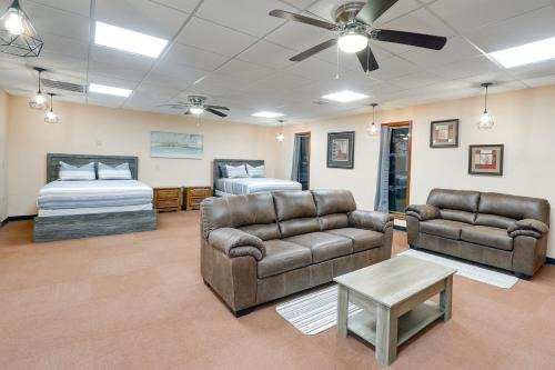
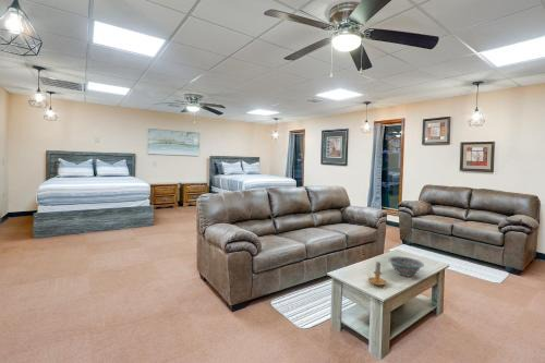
+ candle (376, 271)
+ decorative bowl (404, 267)
